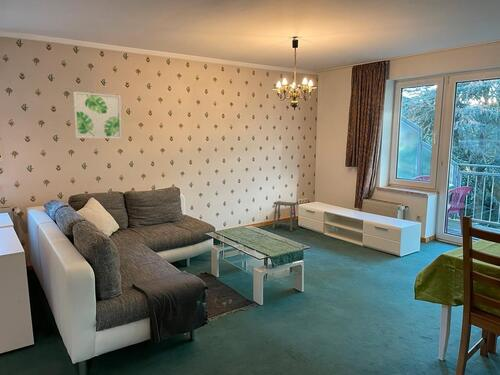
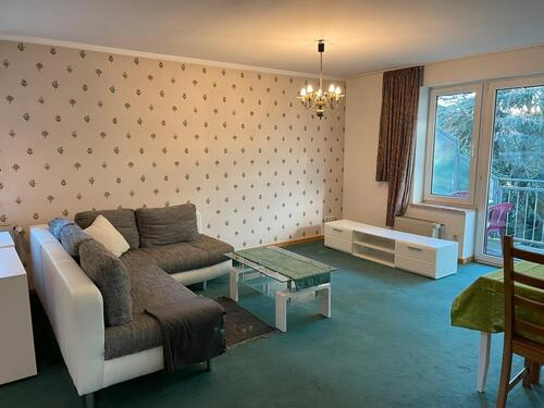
- footstool (284, 220)
- wall art (98, 116)
